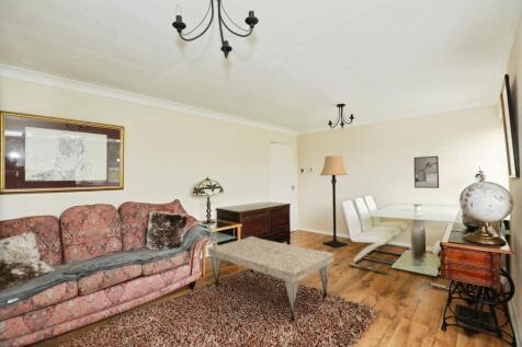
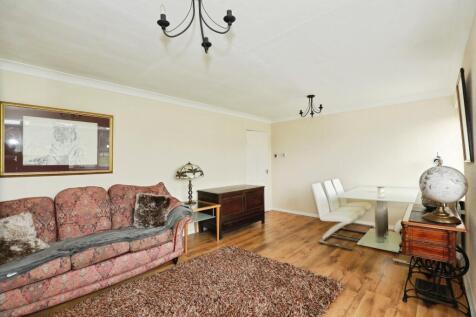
- lamp (333, 200)
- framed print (425, 172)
- coffee table (268, 269)
